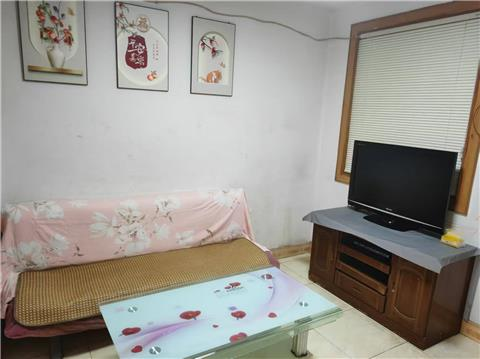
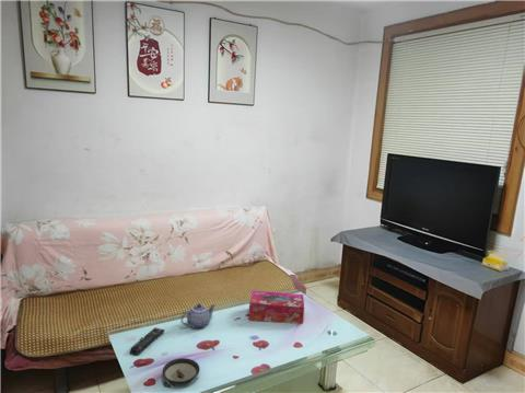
+ saucer (180, 373)
+ tissue box (276, 307)
+ remote control (148, 339)
+ teapot (198, 314)
